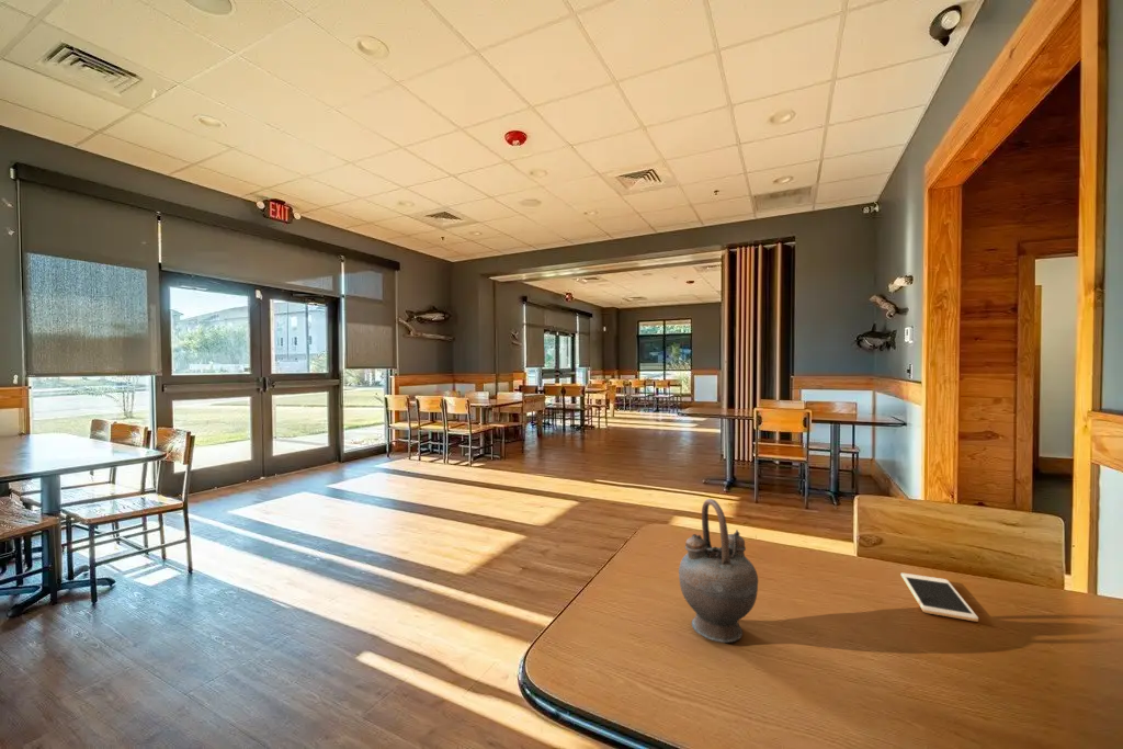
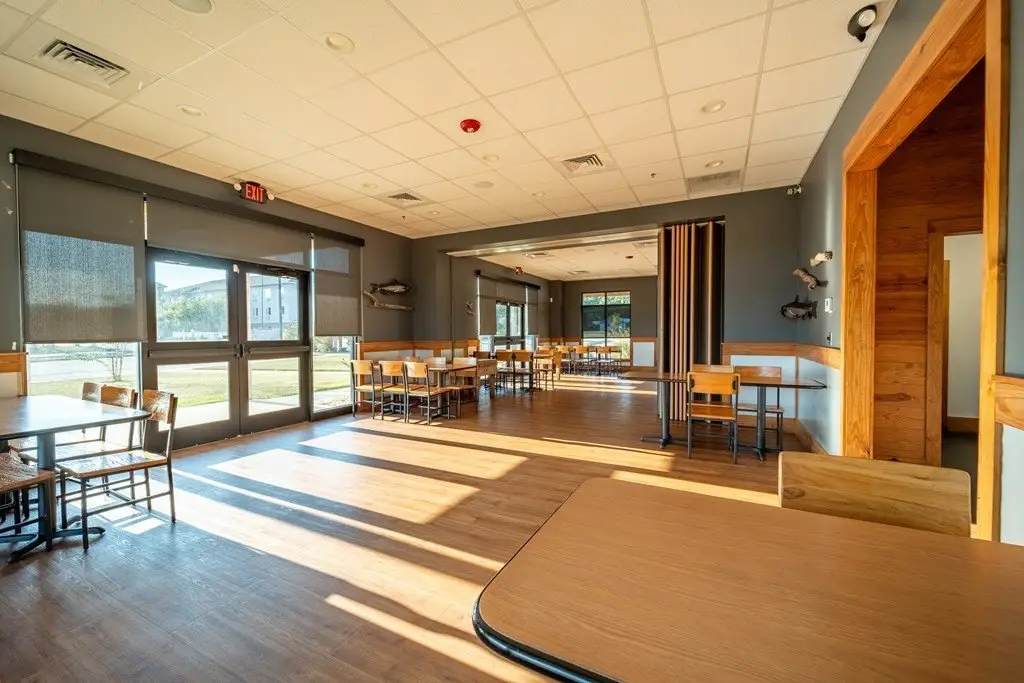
- teapot (714, 561)
- cell phone (935, 594)
